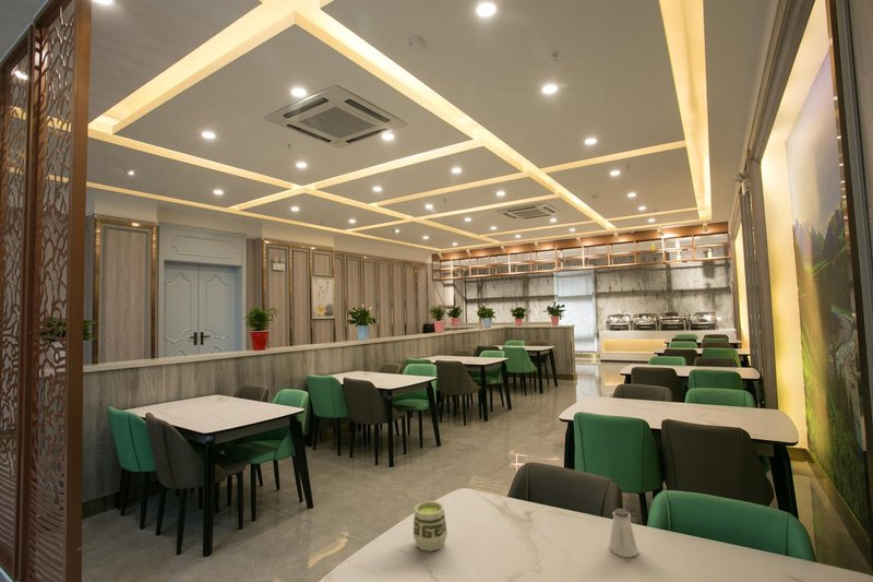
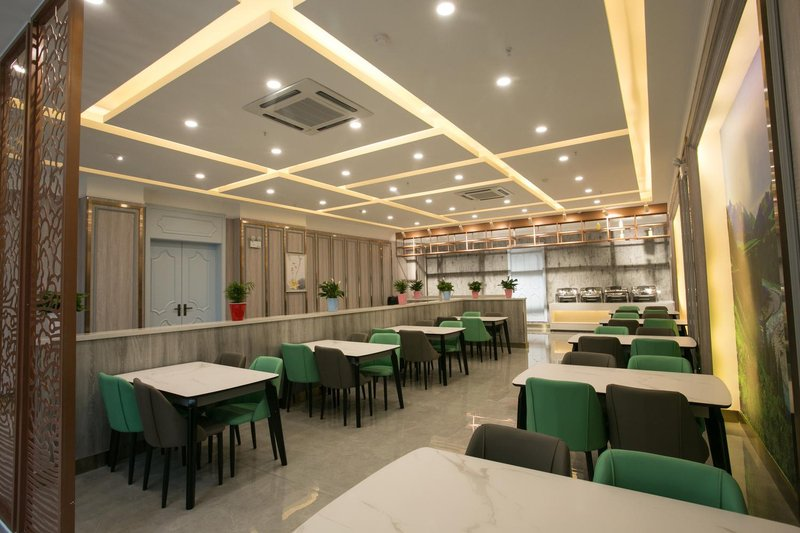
- cup (429, 525)
- saltshaker (622, 530)
